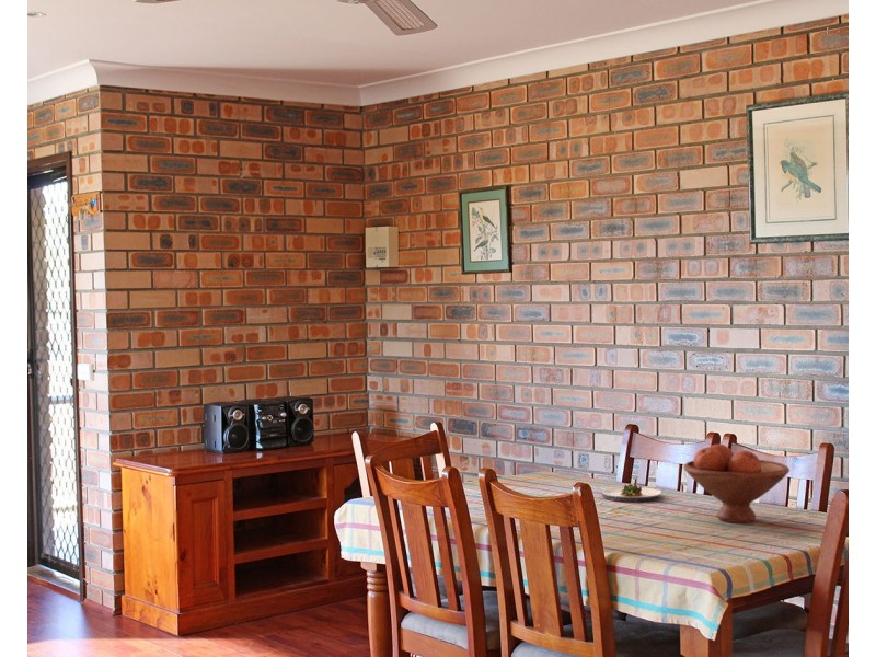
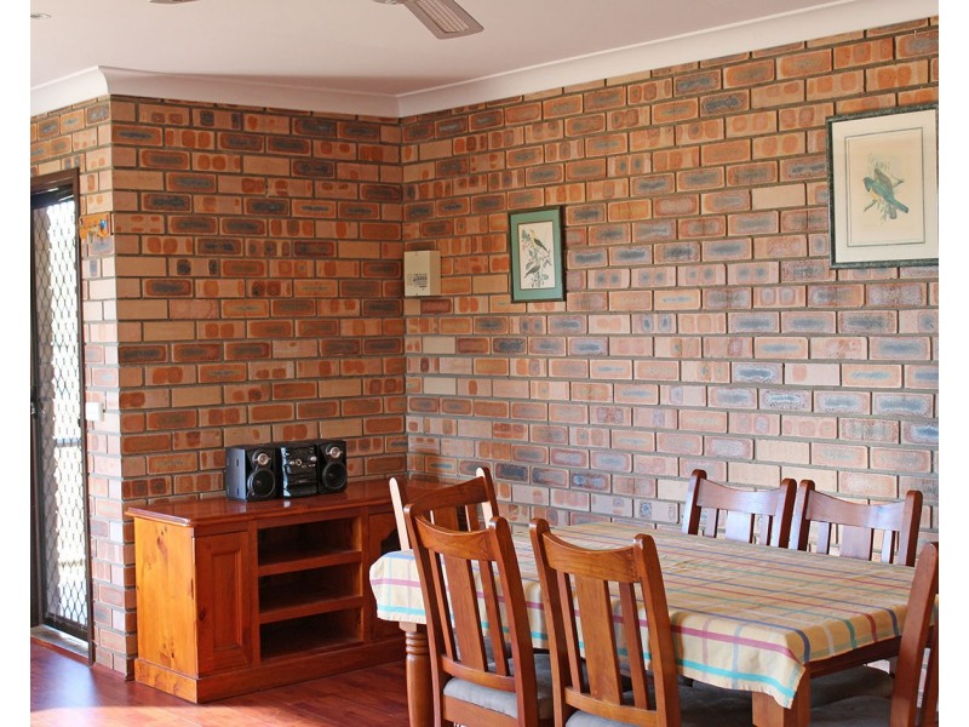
- fruit bowl (736, 482)
- salad plate (631, 489)
